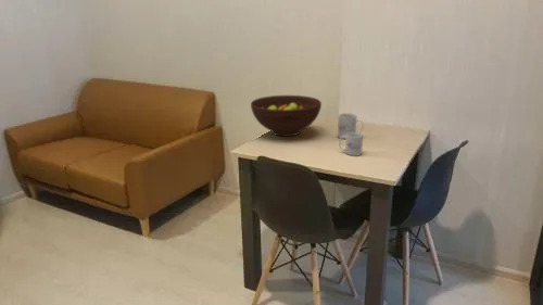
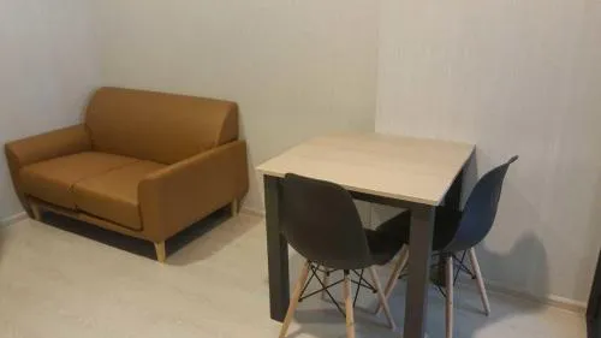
- mug (350, 126)
- mug (350, 143)
- fruit bowl (286, 117)
